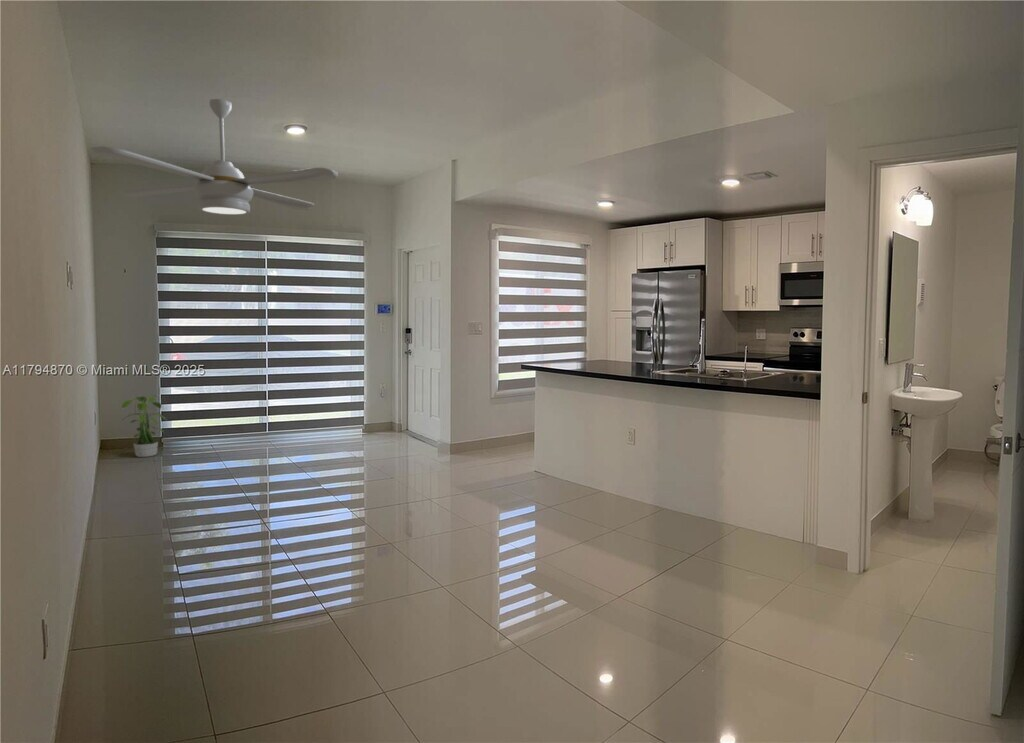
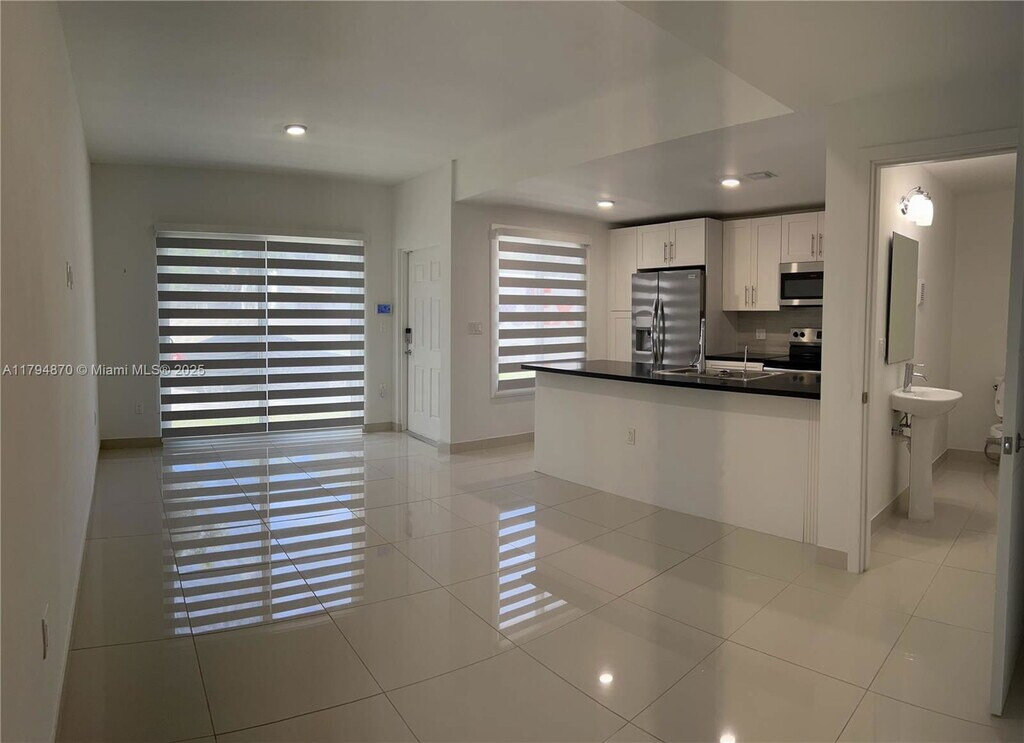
- potted plant (142, 425)
- ceiling fan (222, 157)
